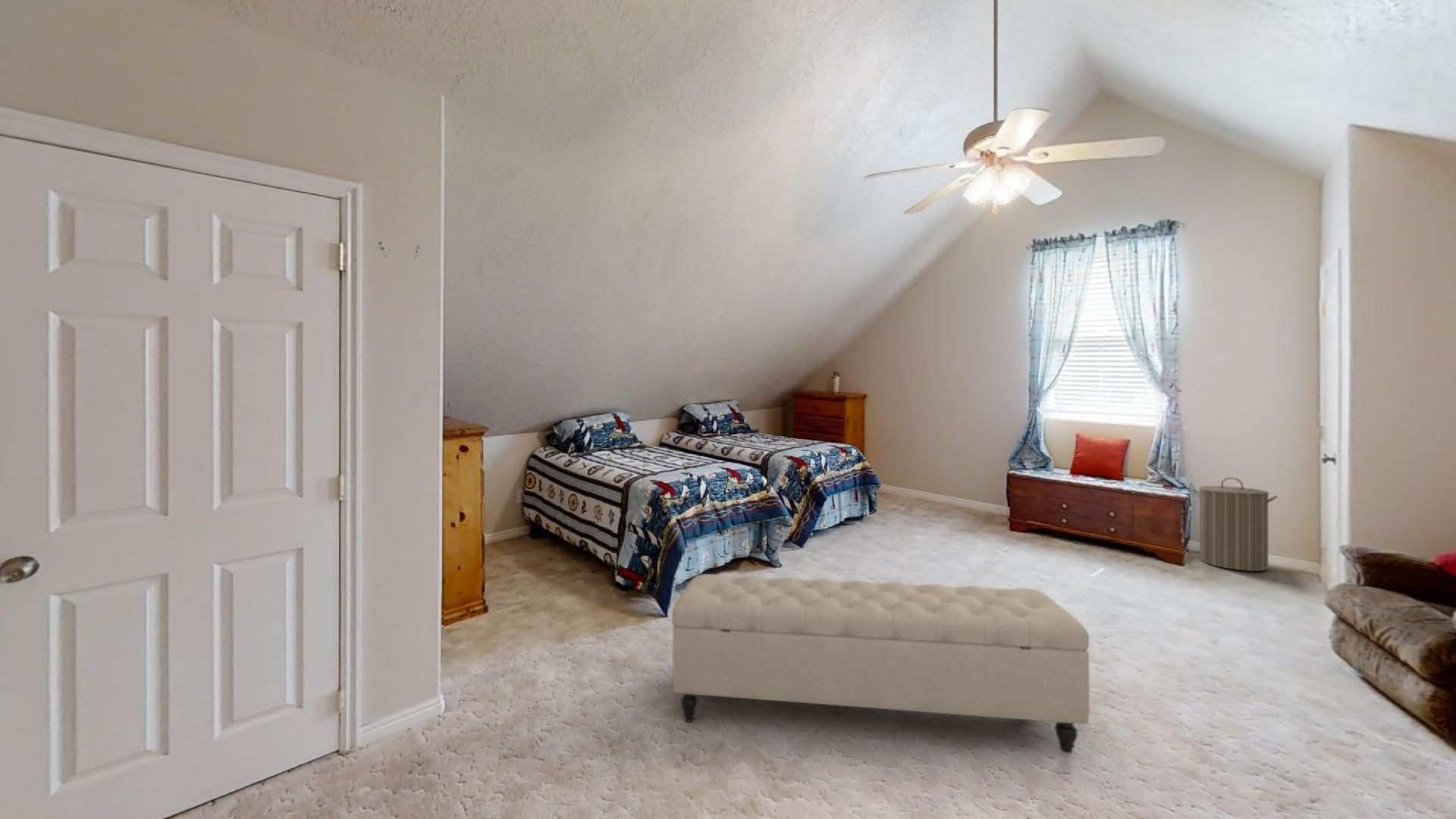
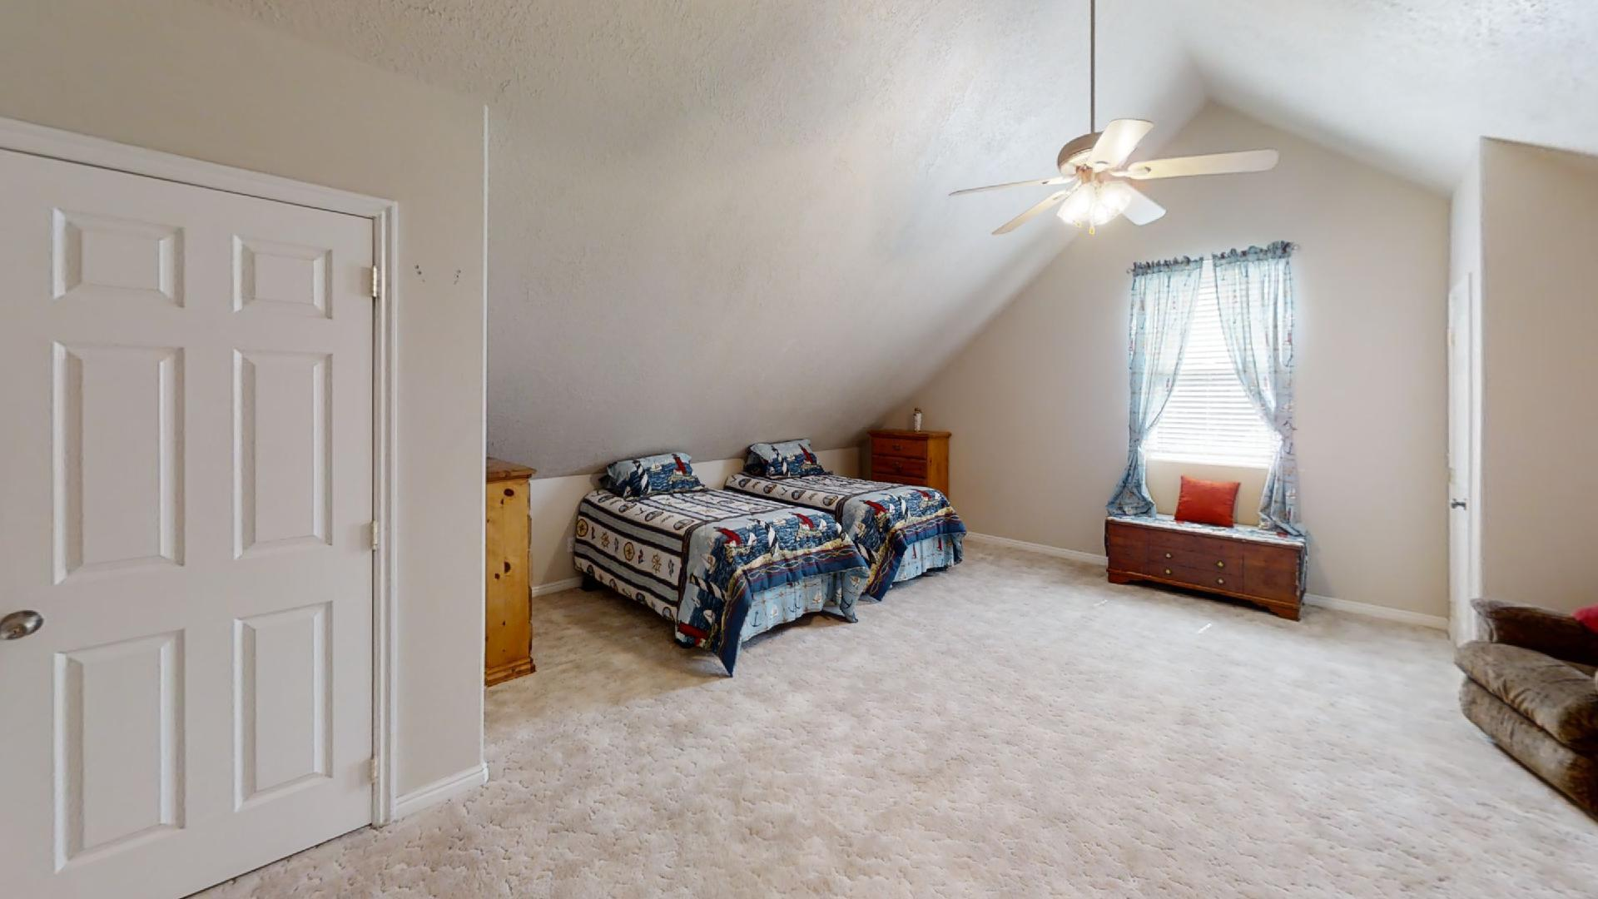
- laundry hamper (1233, 520)
- bench (864, 650)
